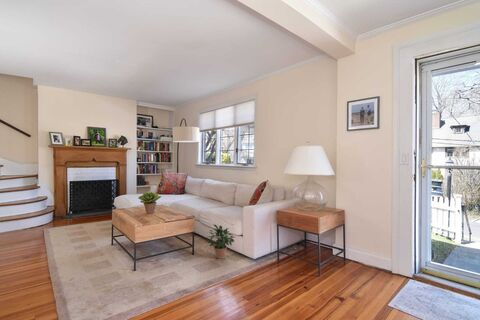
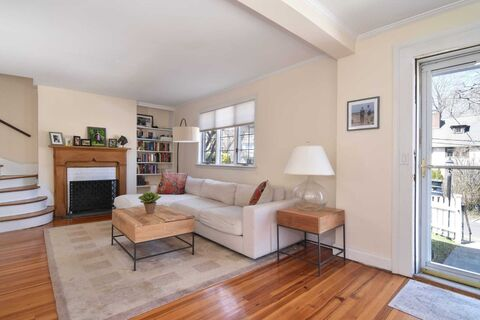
- potted plant (221, 241)
